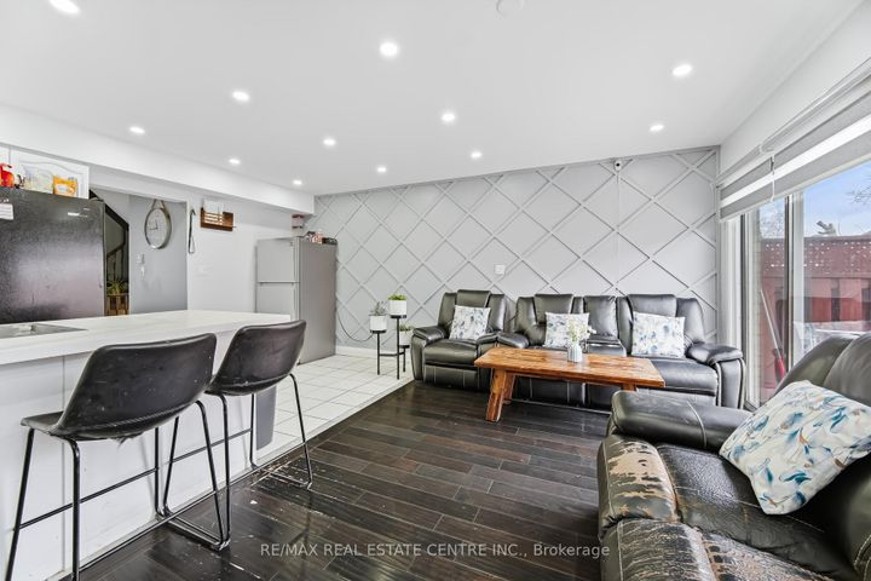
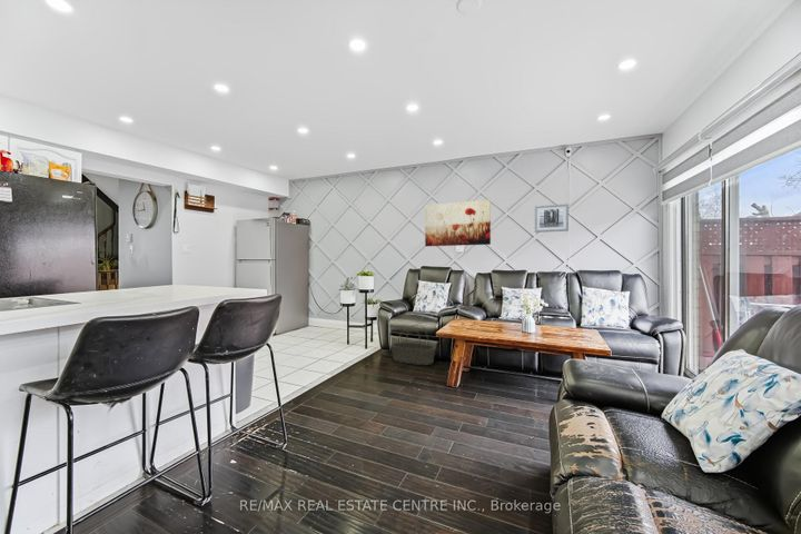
+ basket (413, 343)
+ wall art (456, 224)
+ wall art (551, 218)
